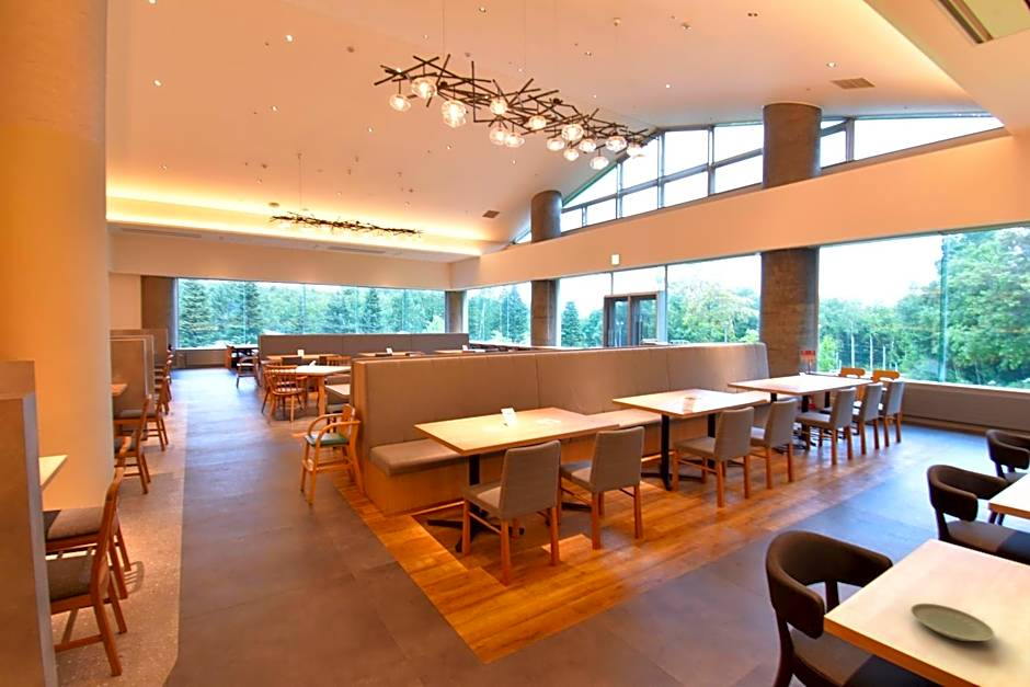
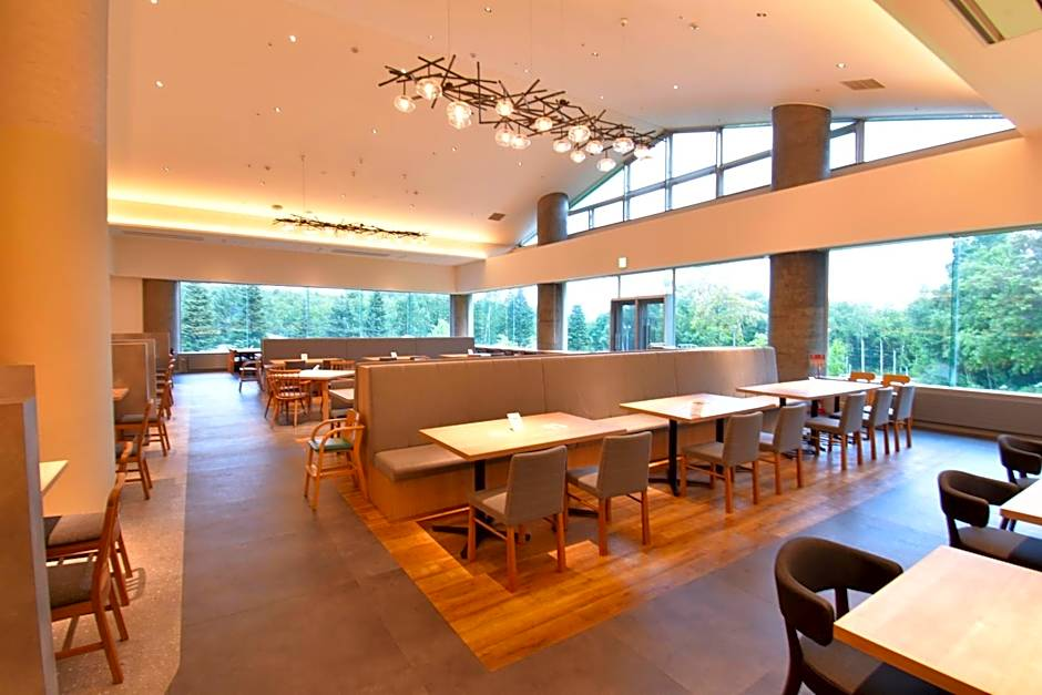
- plate (950, 623)
